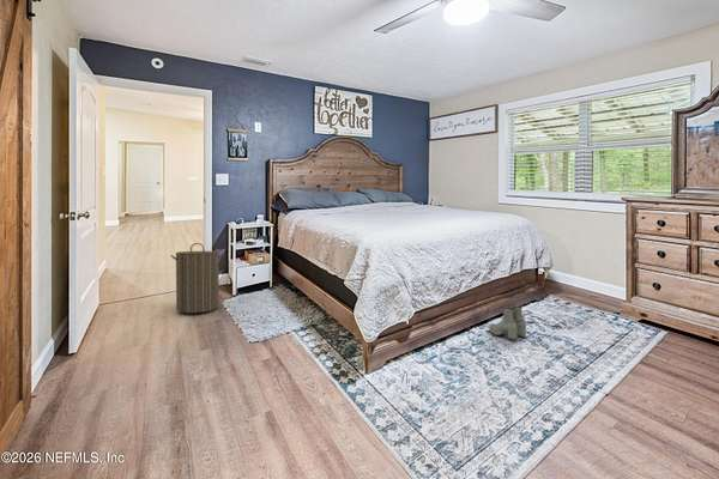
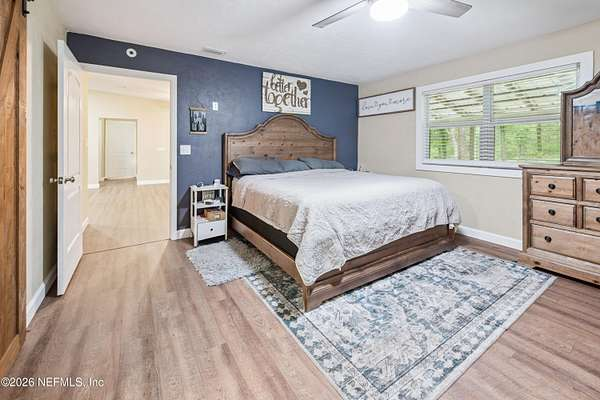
- boots (507, 320)
- laundry hamper (198, 275)
